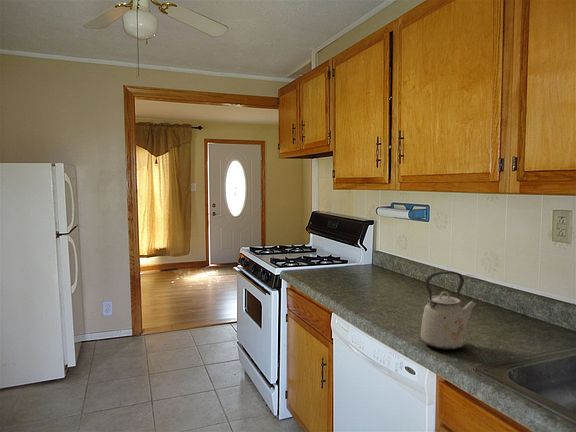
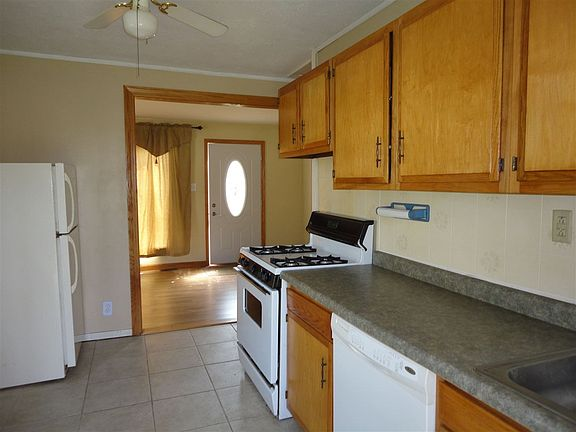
- kettle (451, 307)
